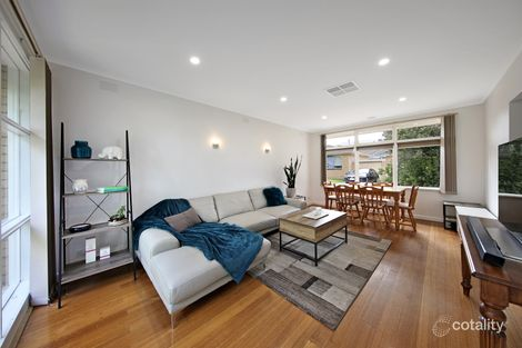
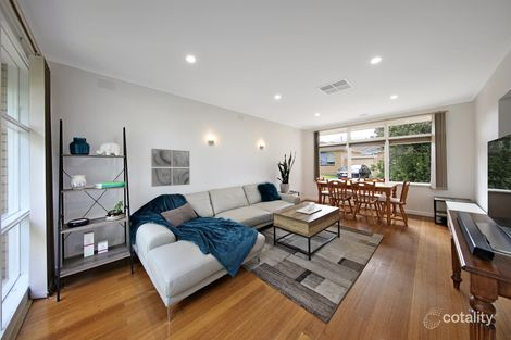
+ wall art (172, 166)
